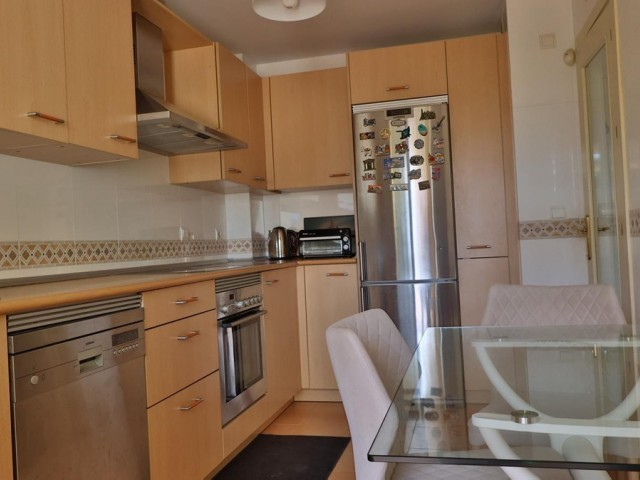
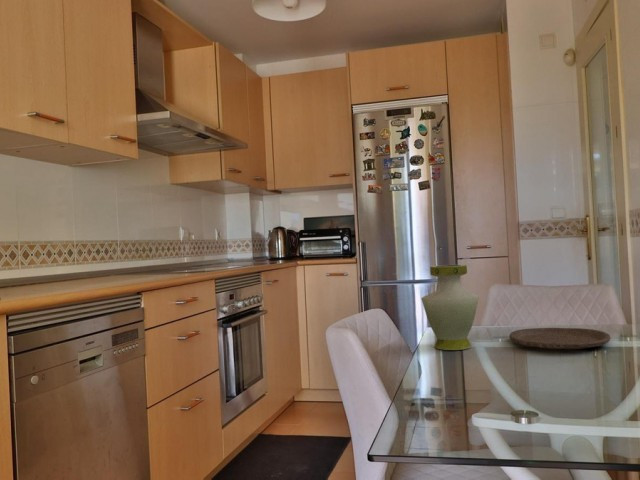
+ vase (450, 306)
+ plate (558, 338)
